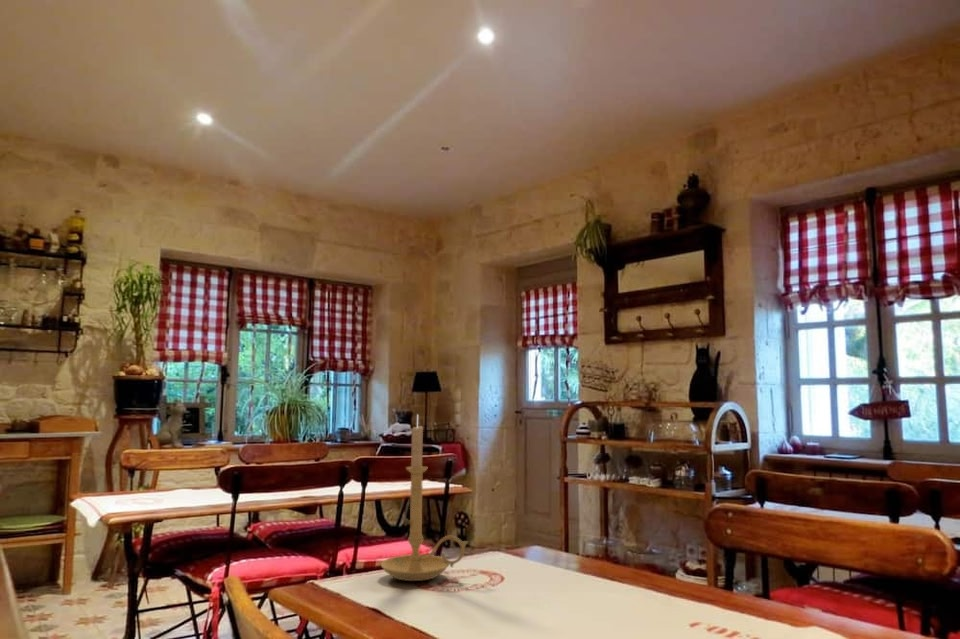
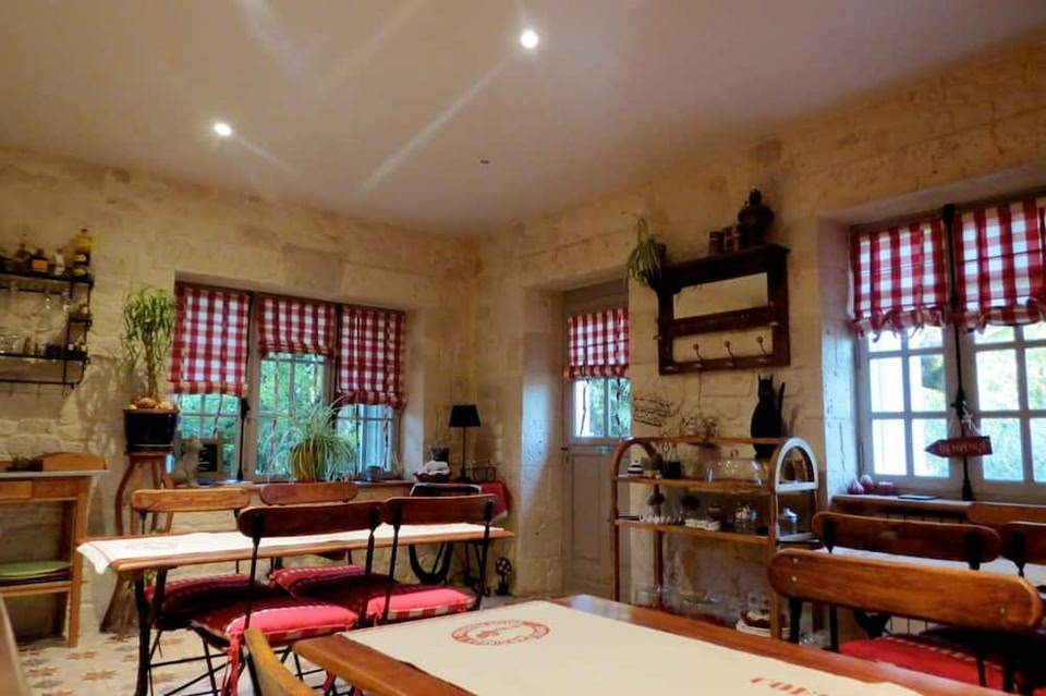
- candle holder (418, 494)
